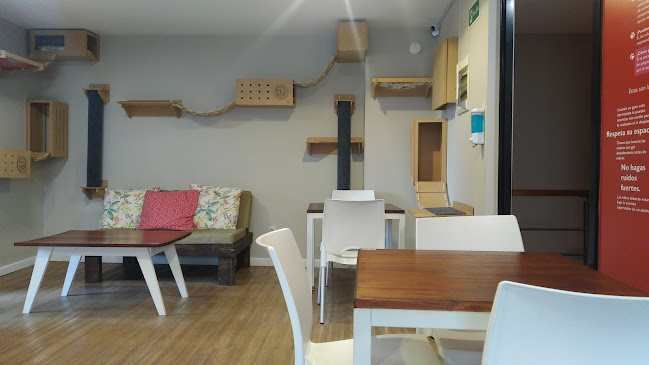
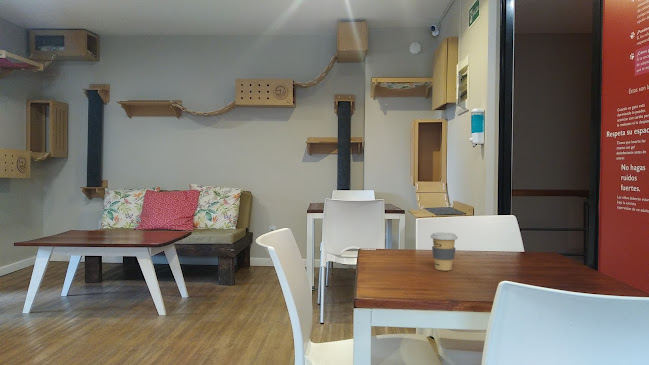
+ coffee cup (443, 251)
